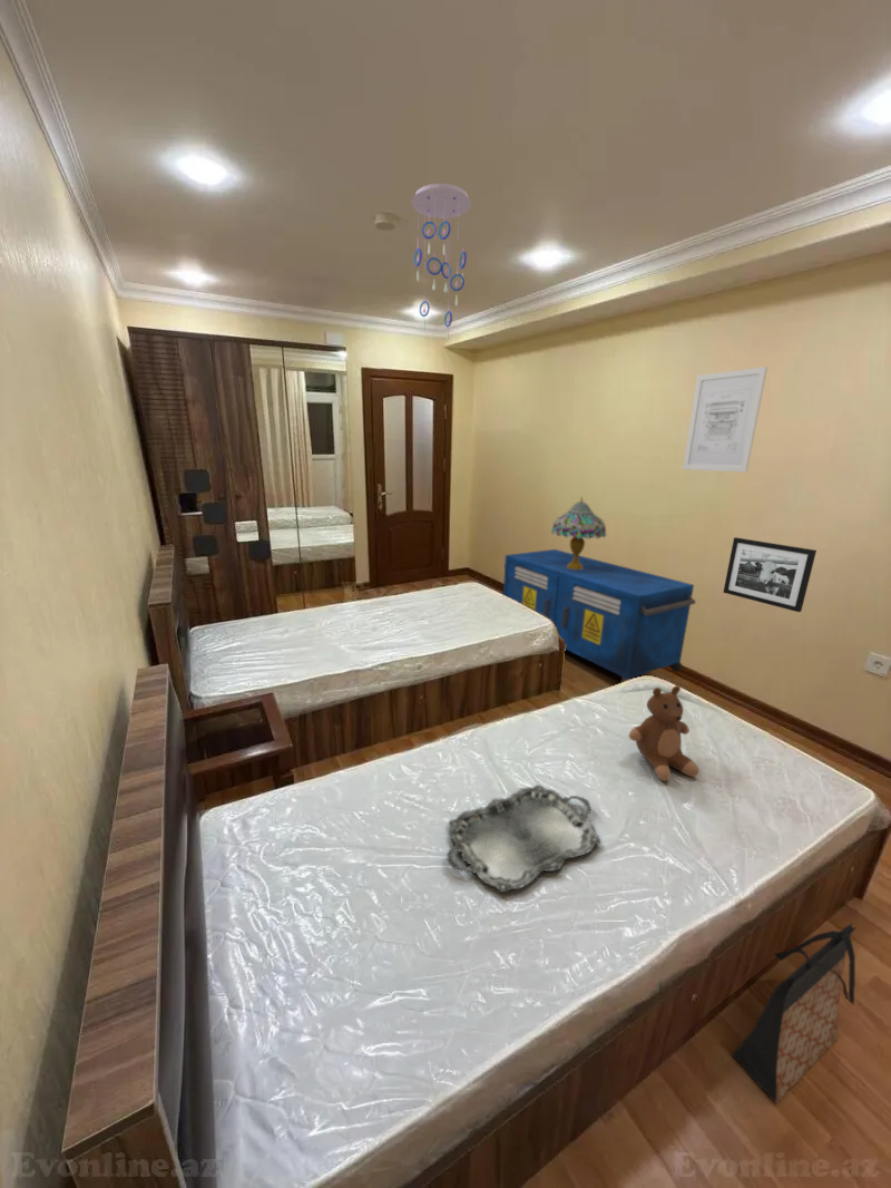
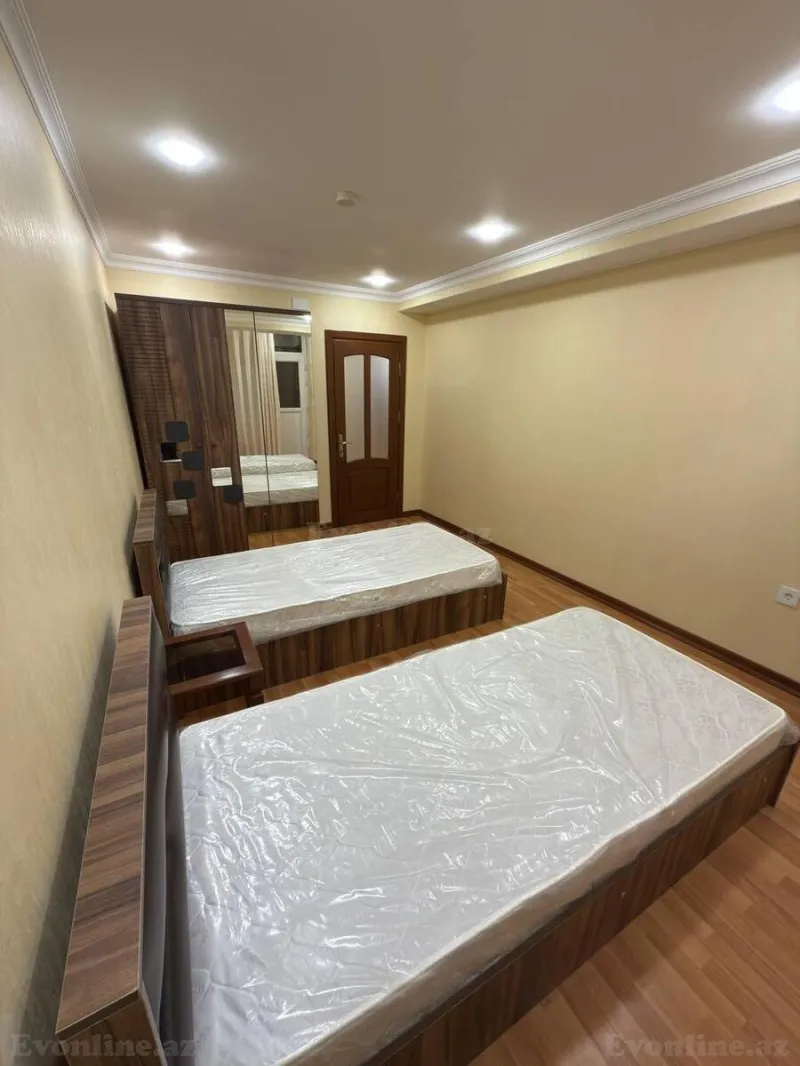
- ceiling mobile (440, 271)
- serving tray (522, 831)
- table lamp (578, 532)
- picture frame (765, 573)
- bag (805, 996)
- wall art (721, 422)
- storage cabinet (582, 608)
- teddy bear (668, 729)
